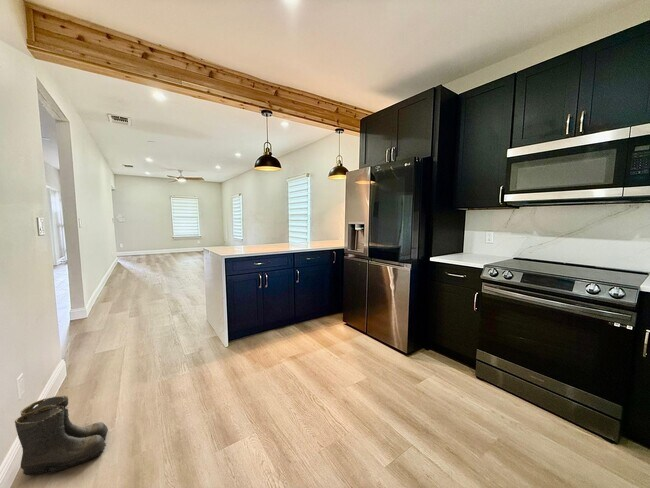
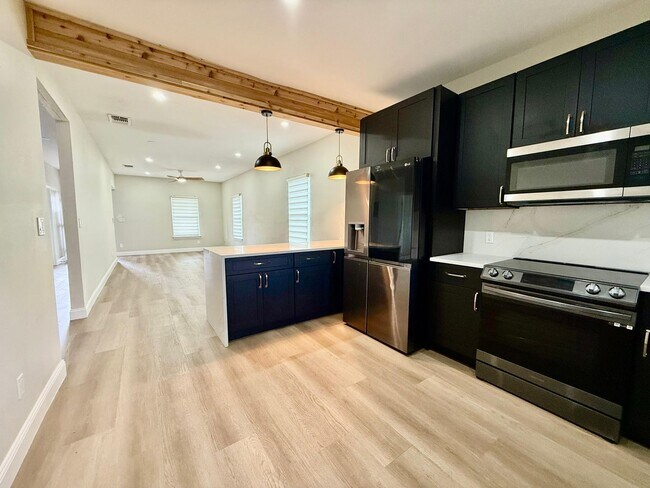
- boots (66, 428)
